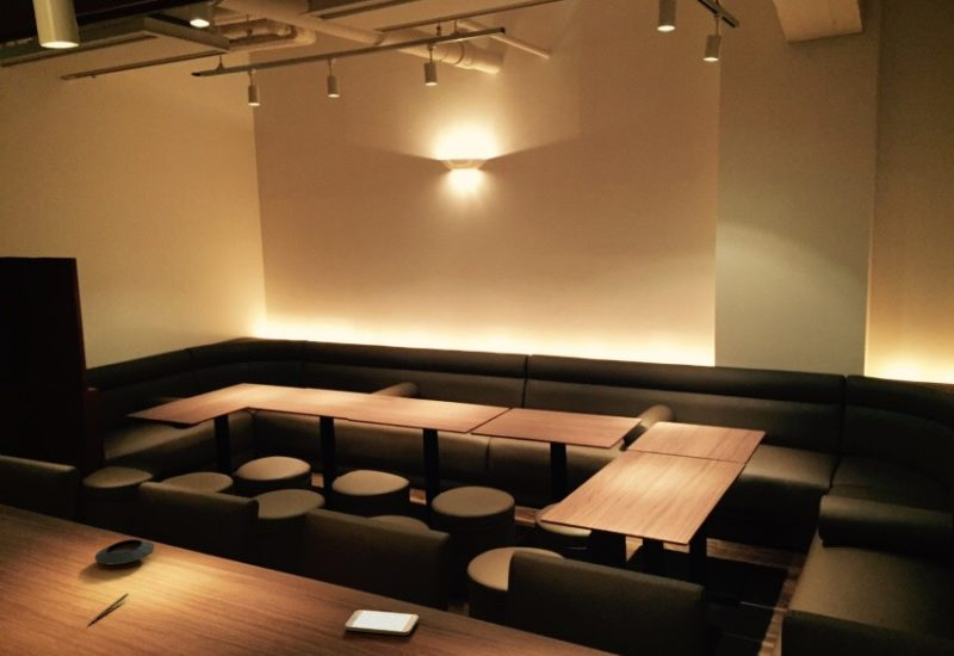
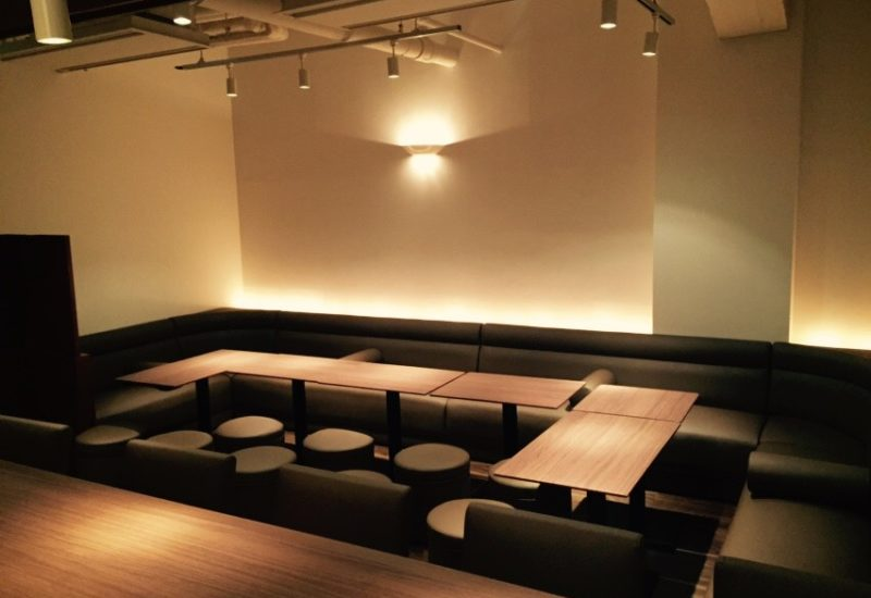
- smartphone (382, 621)
- pen (107, 608)
- saucer (124, 550)
